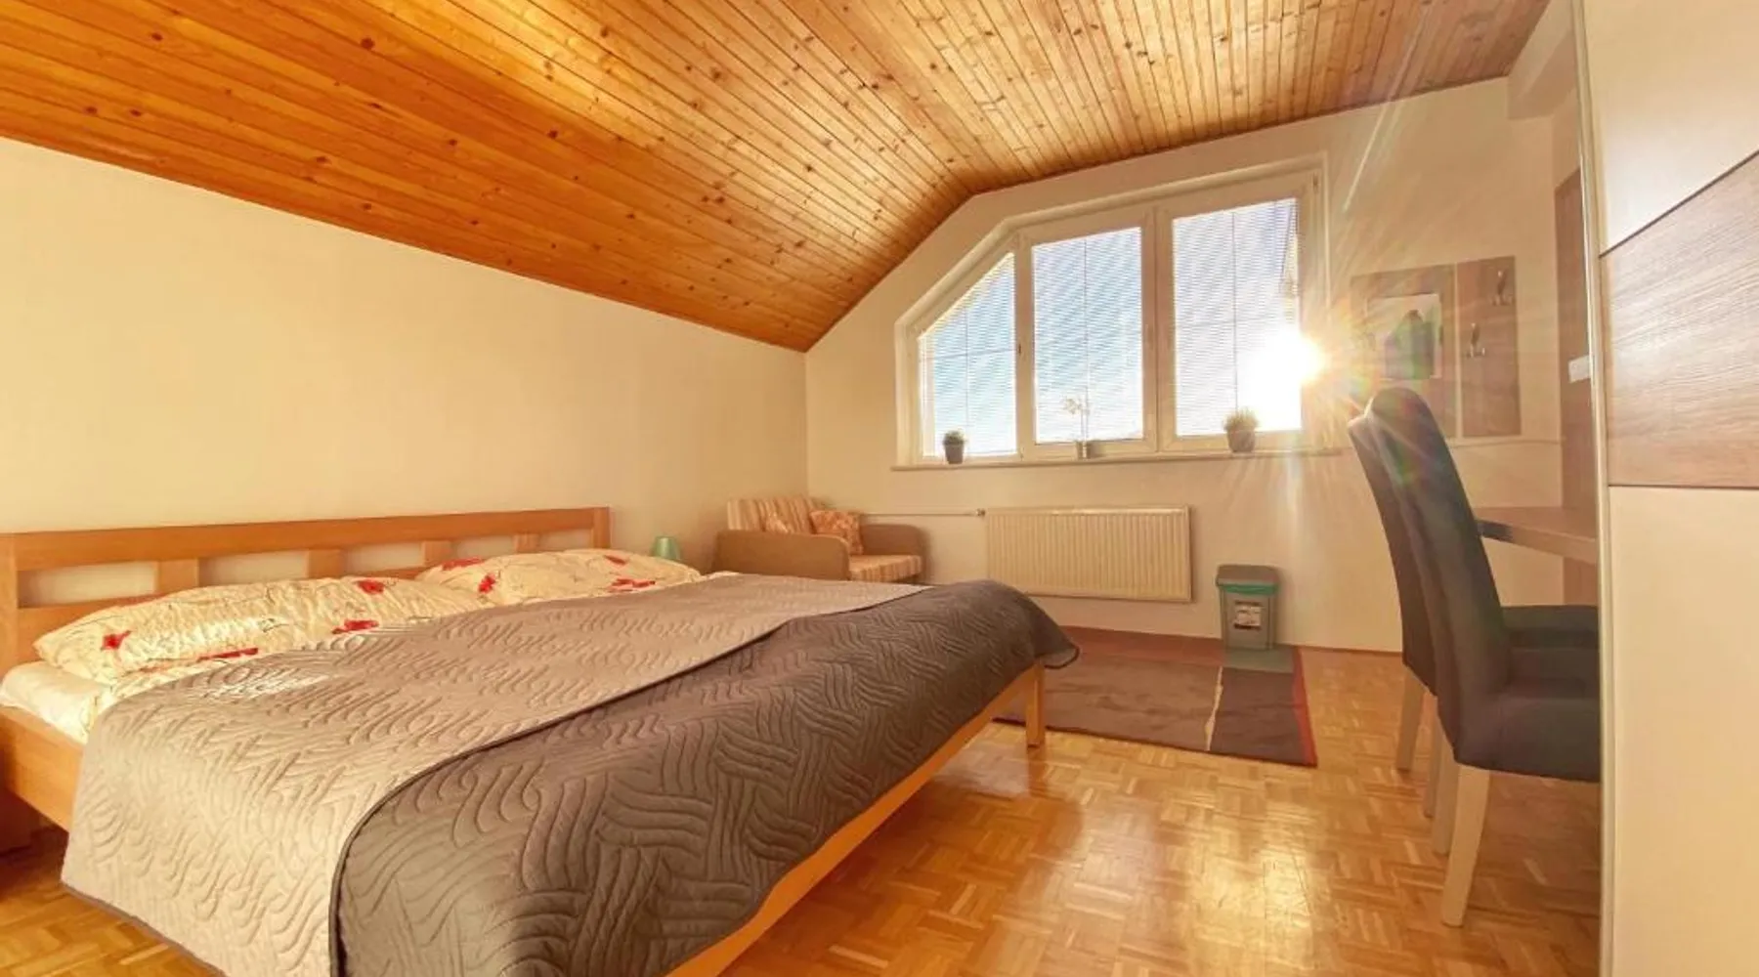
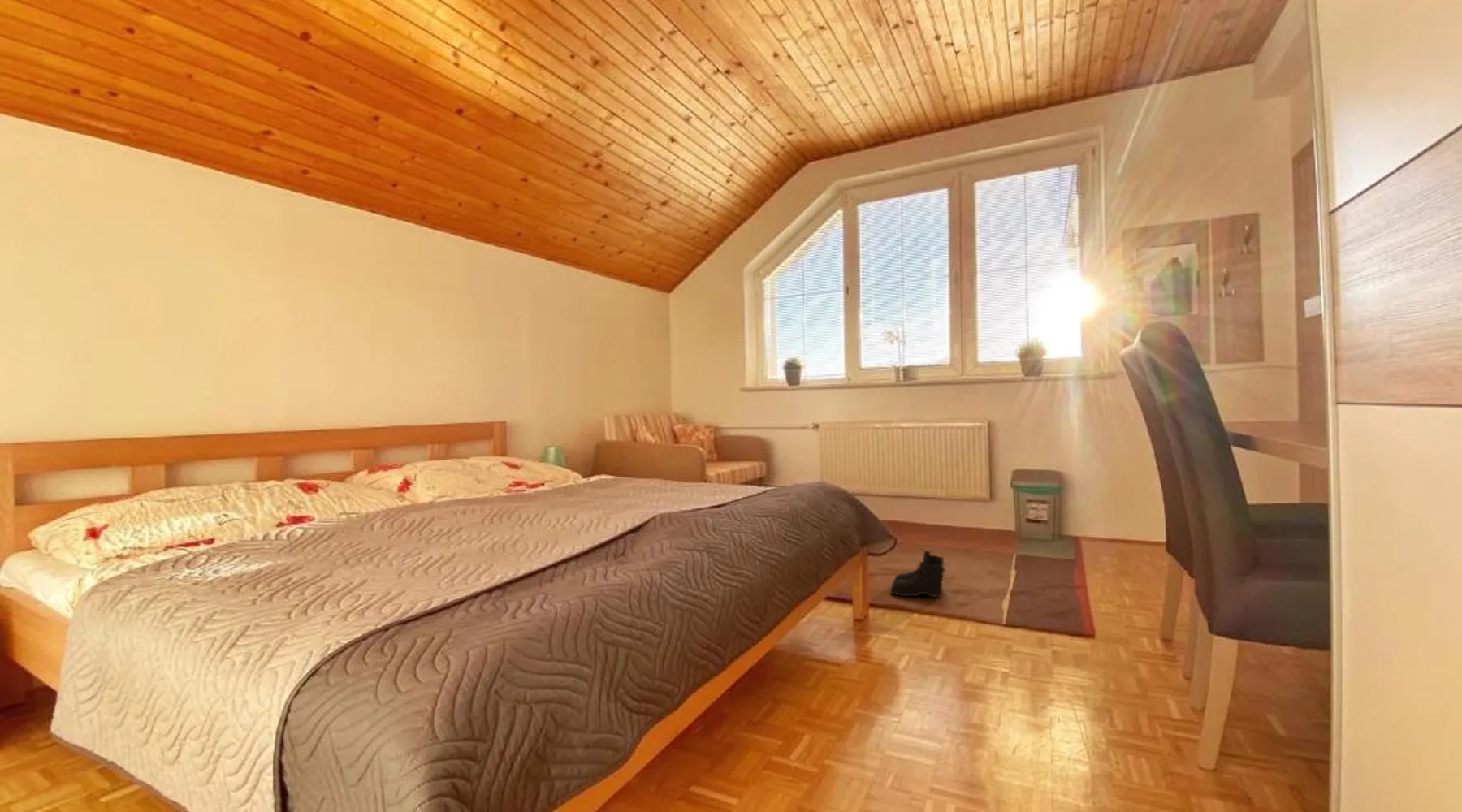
+ boots (918, 572)
